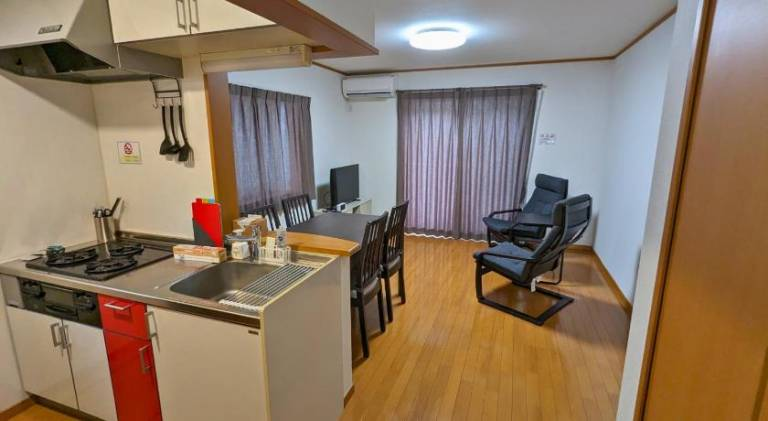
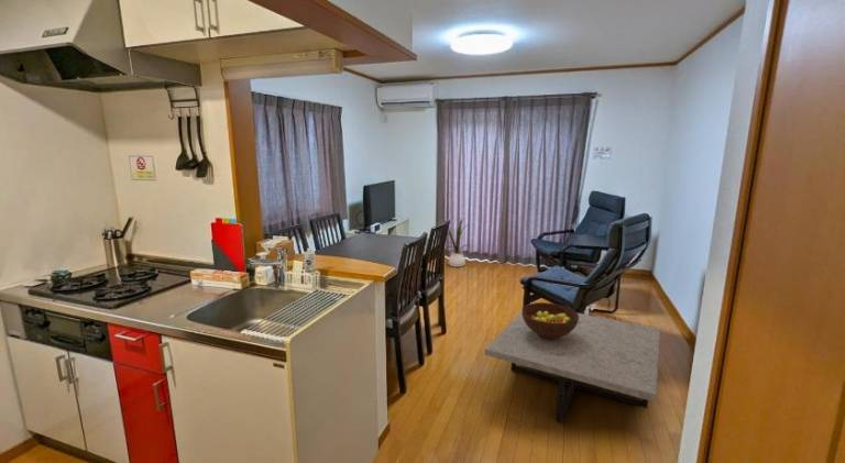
+ fruit bowl (549, 323)
+ house plant (454, 238)
+ coffee table (575, 362)
